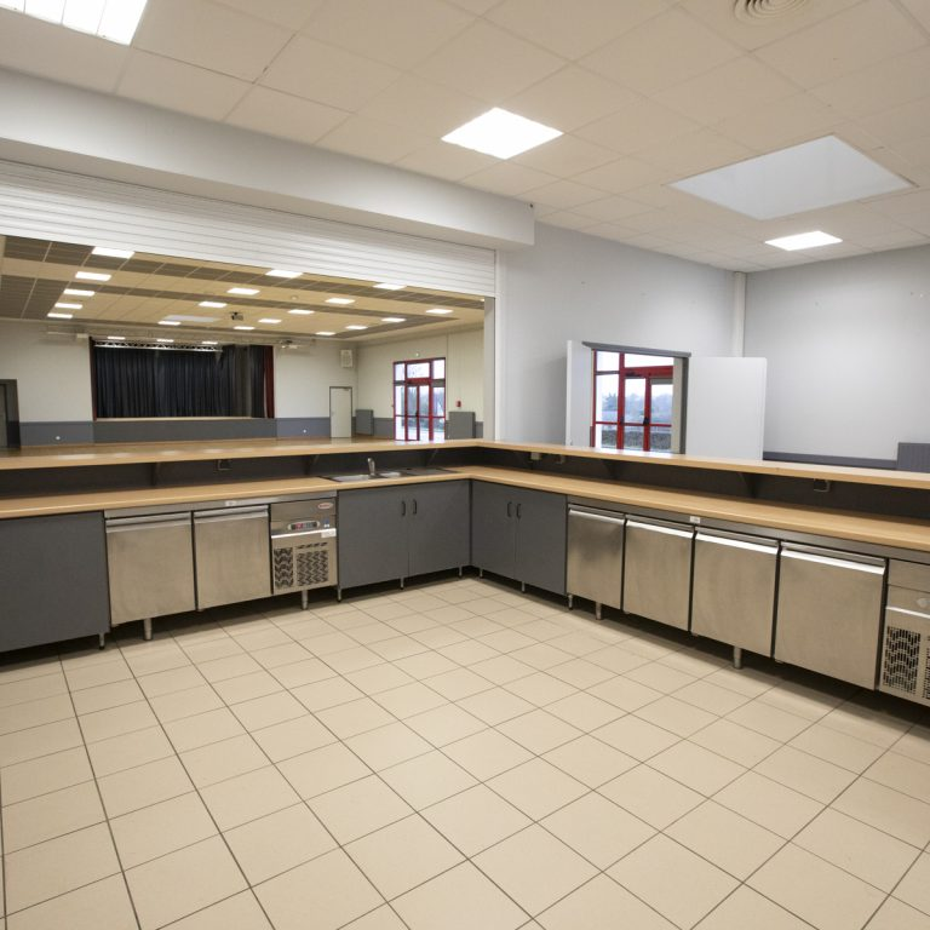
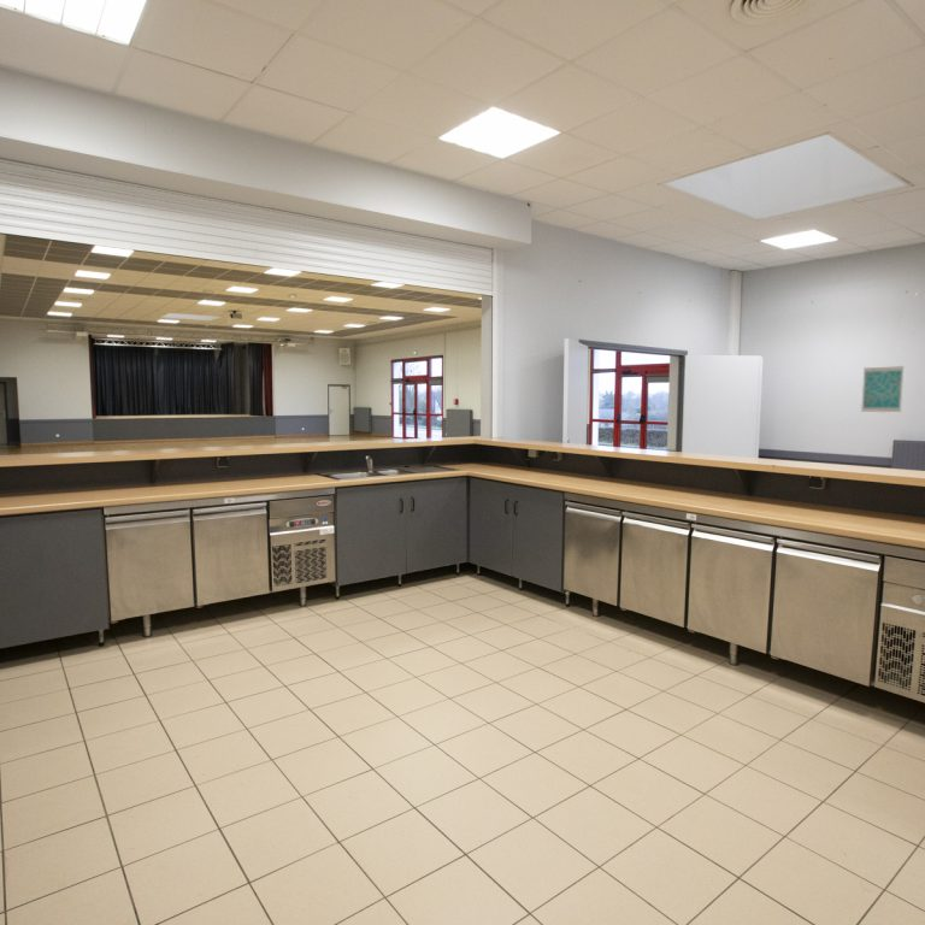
+ wall art (882, 389)
